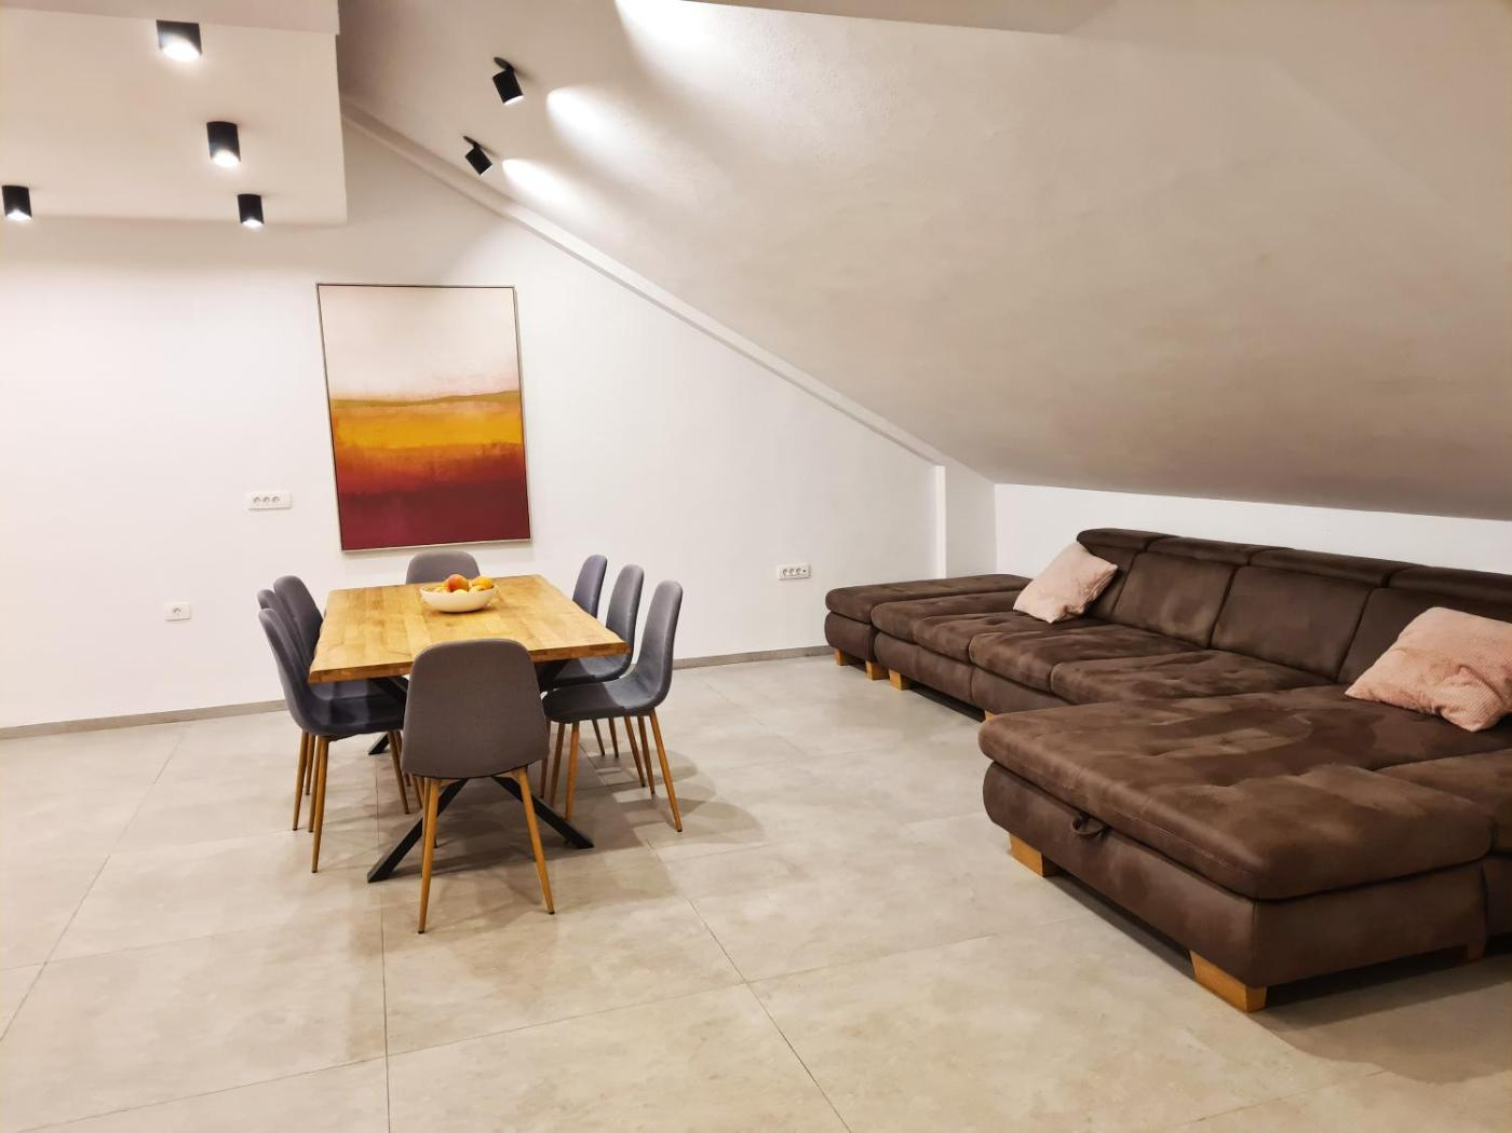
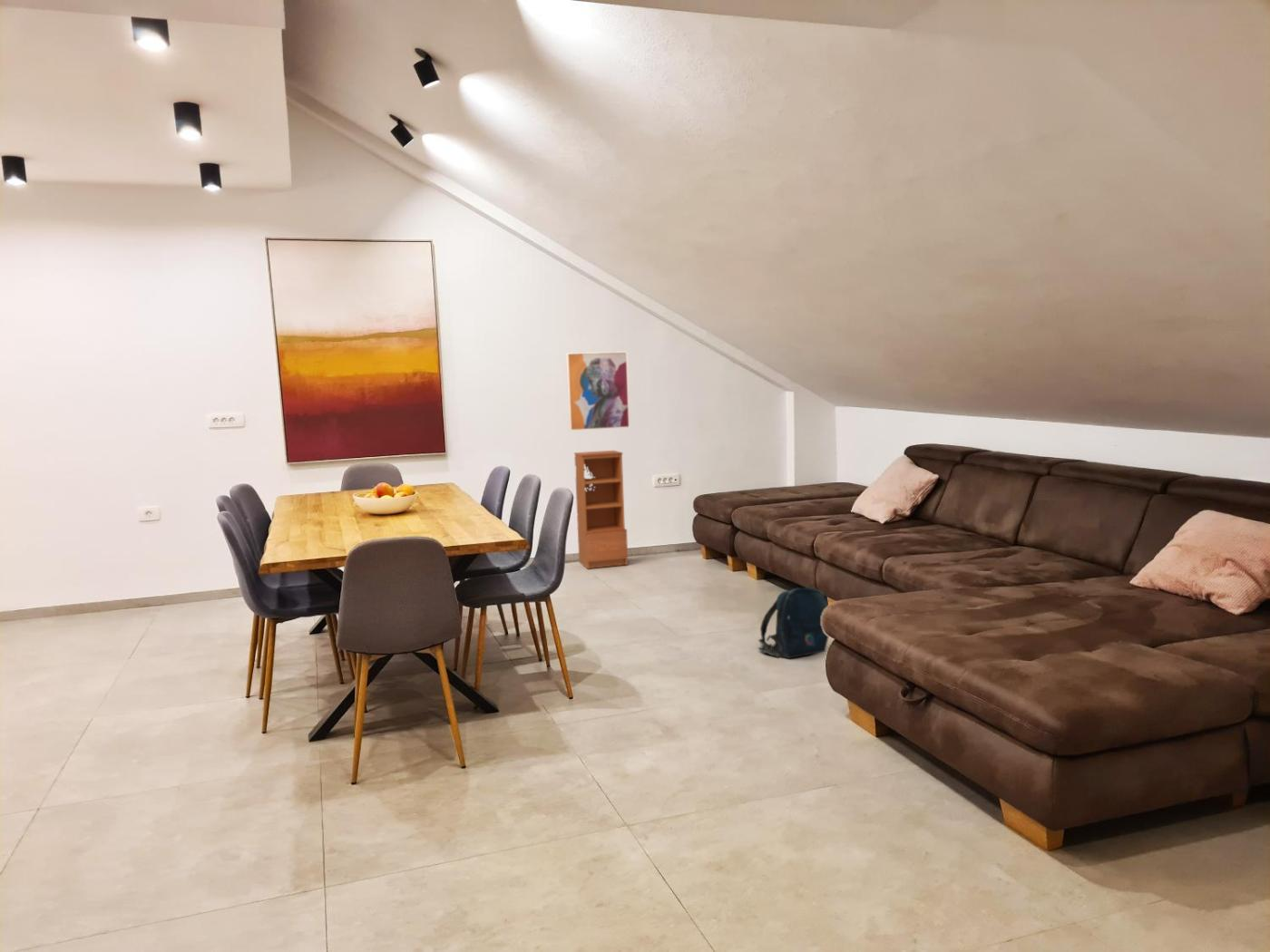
+ backpack (792, 617)
+ wall art (598, 391)
+ bookcase (601, 509)
